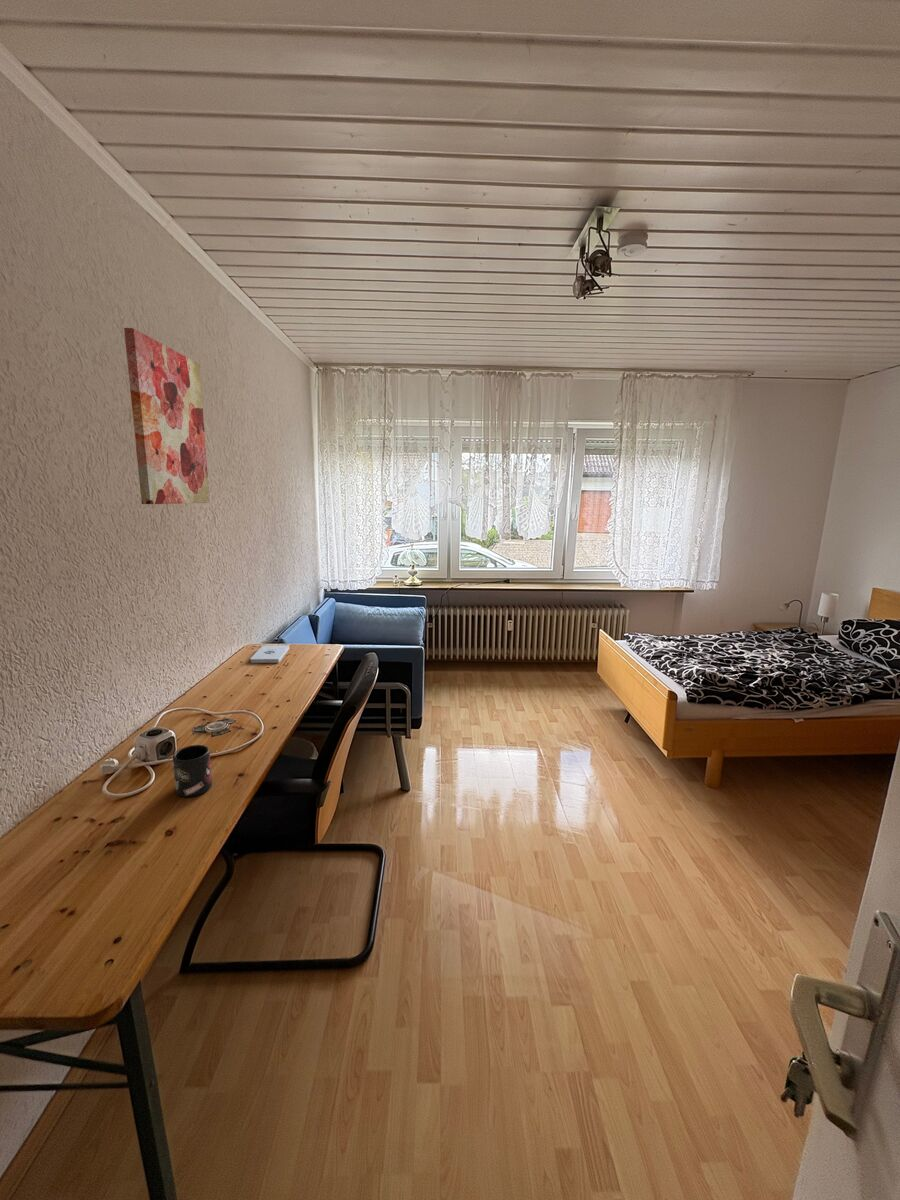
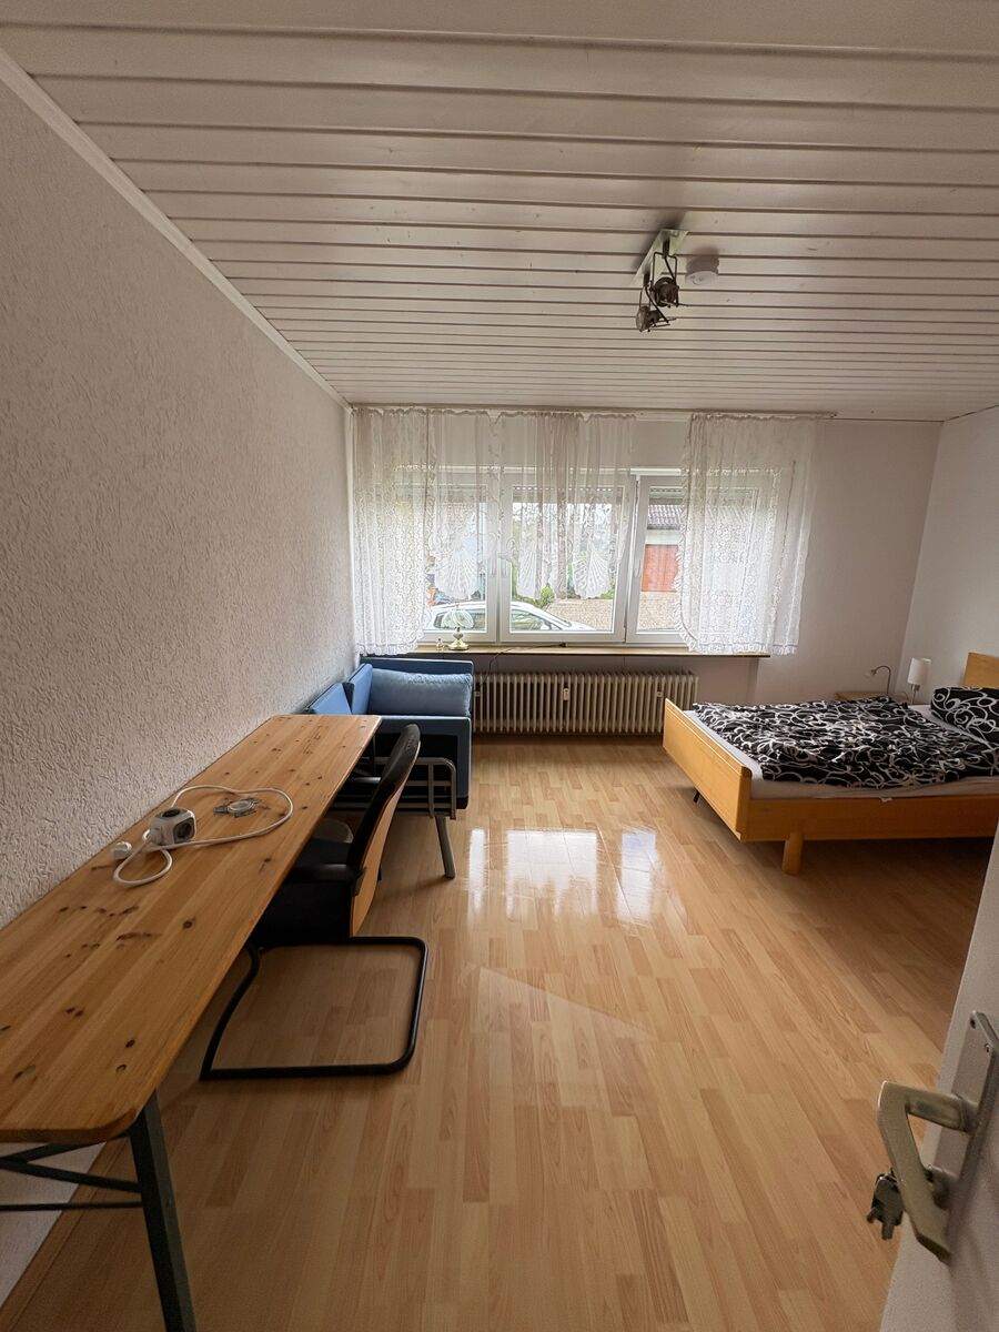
- notepad (270, 653)
- wall art (173, 428)
- mug (194, 766)
